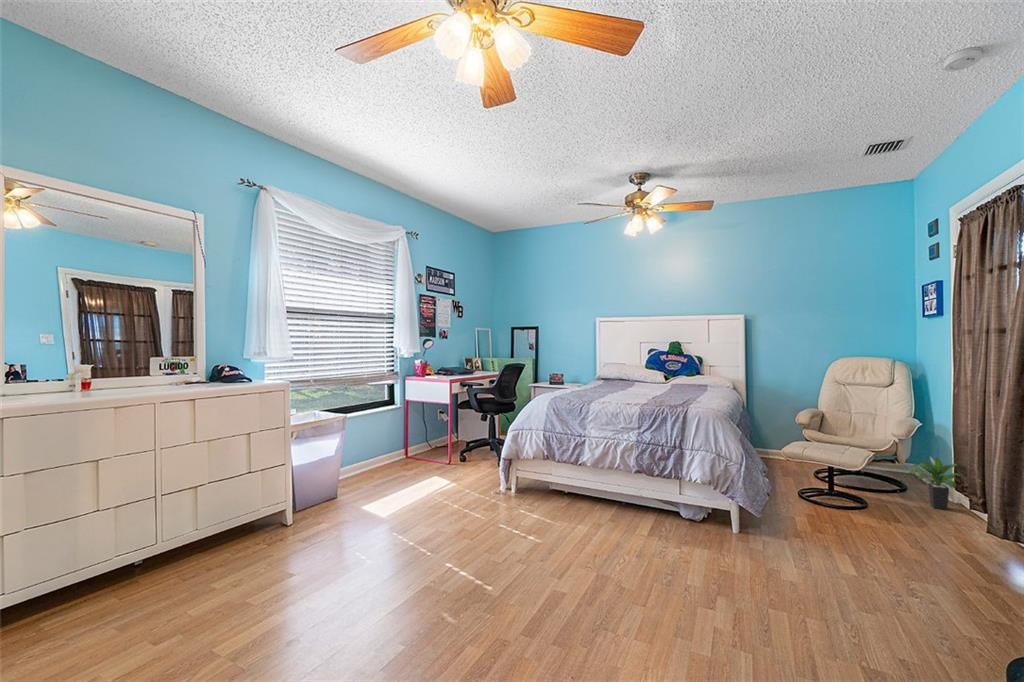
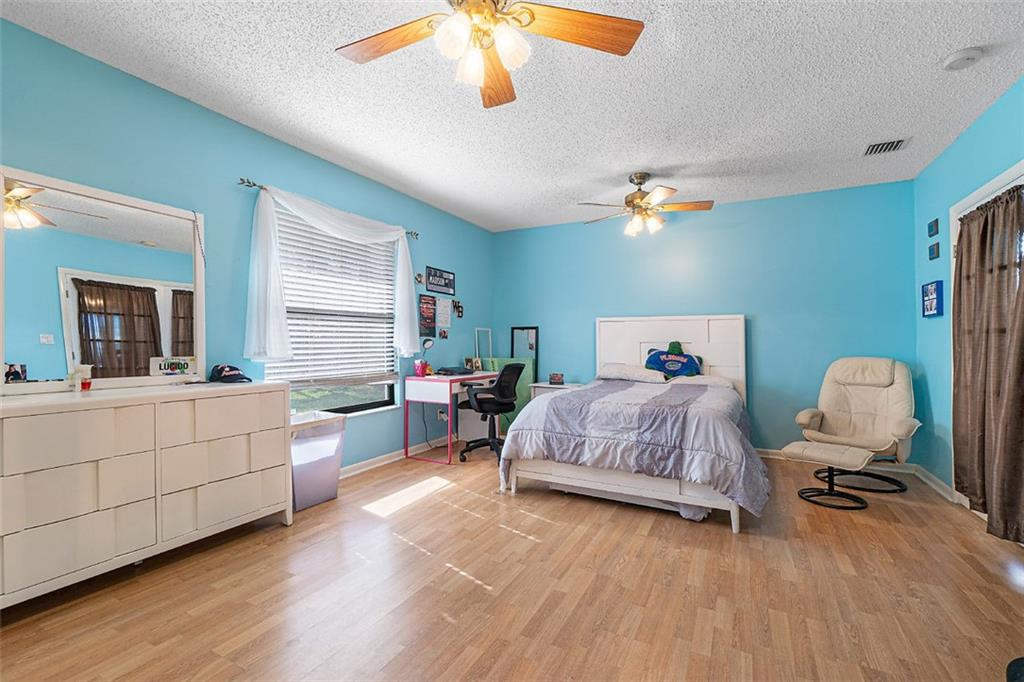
- potted plant (938, 482)
